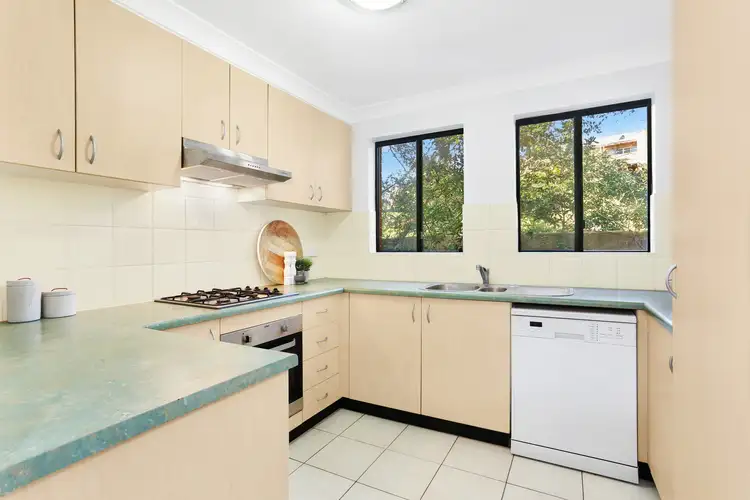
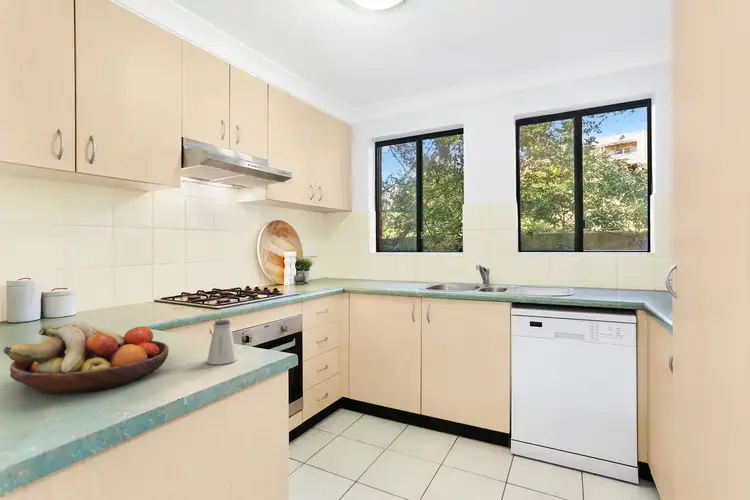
+ saltshaker (222, 340)
+ fruit bowl (96, 349)
